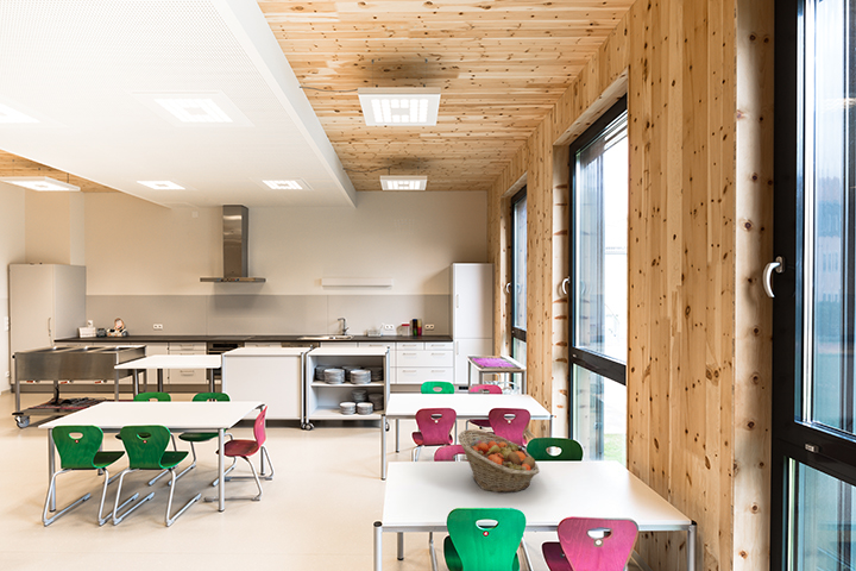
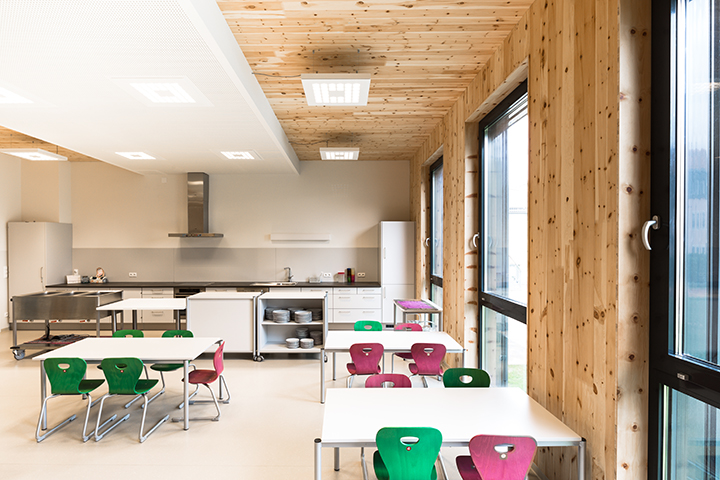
- fruit basket (497, 458)
